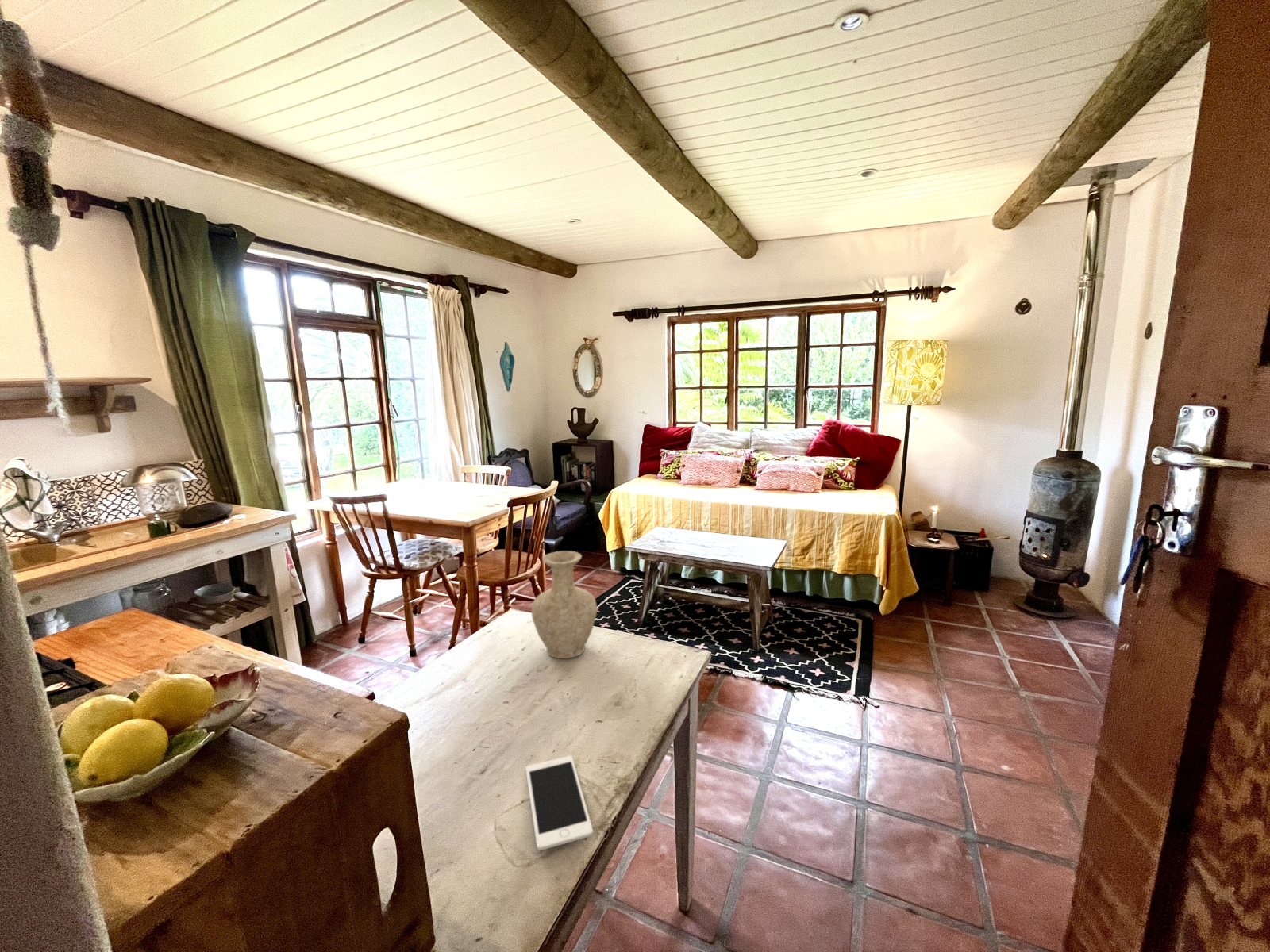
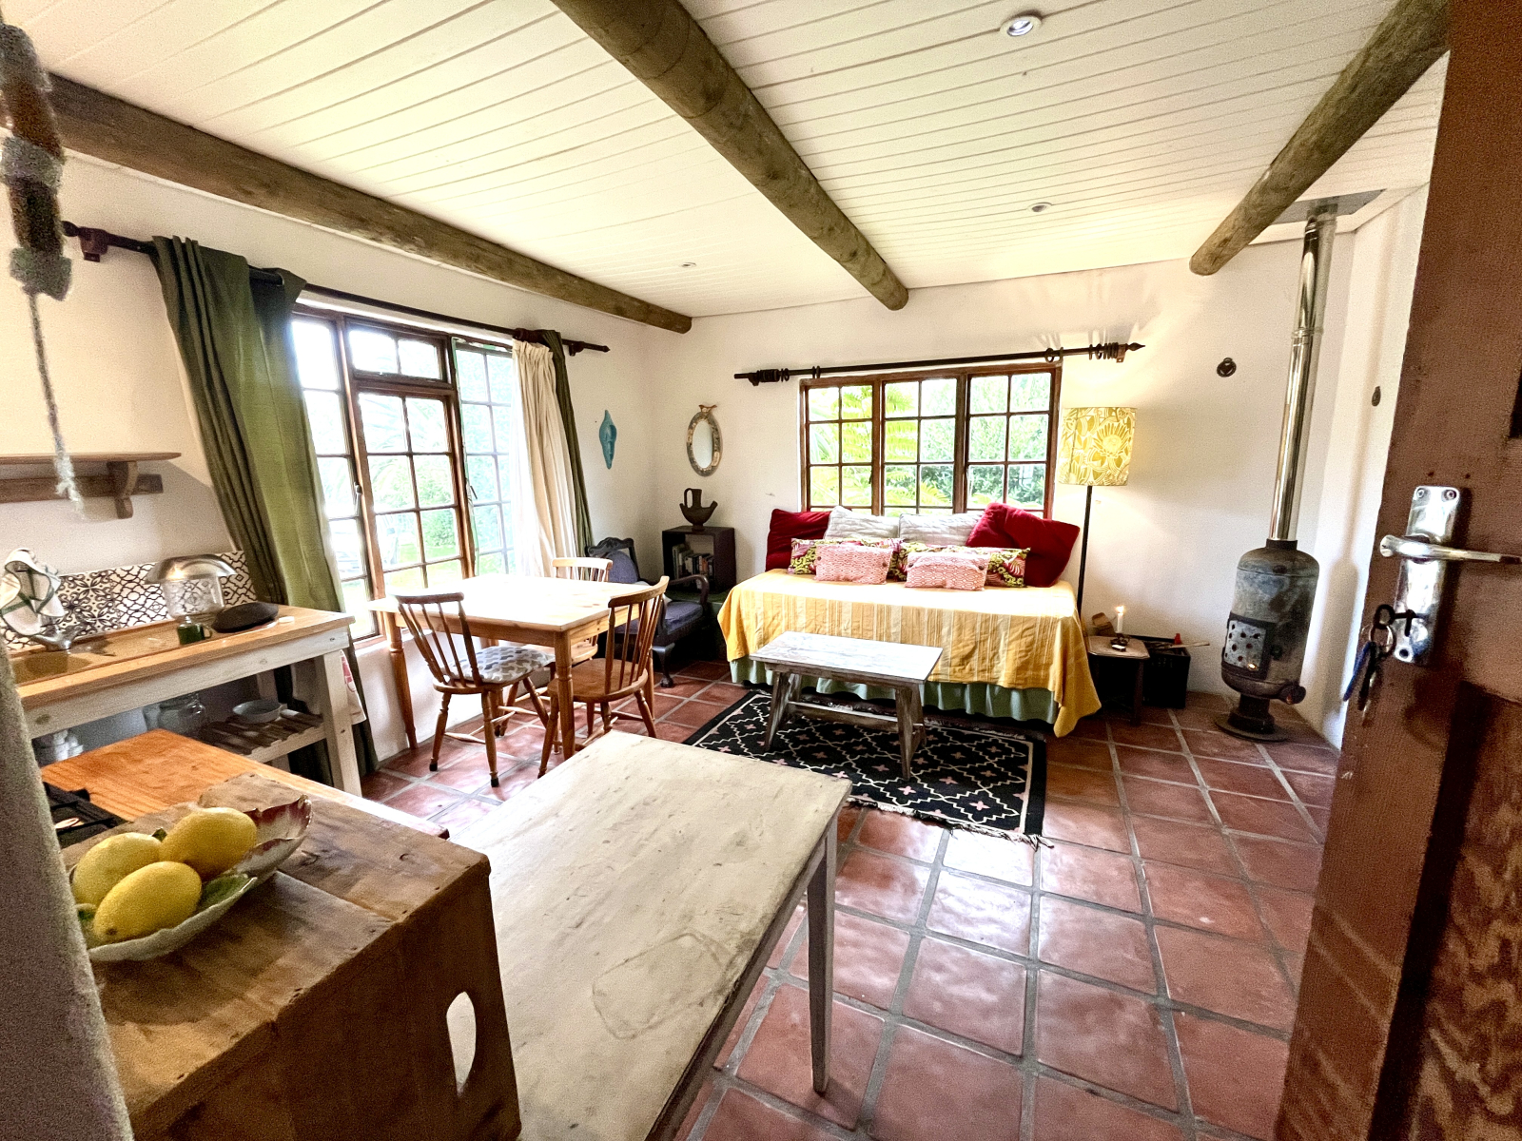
- vase (564, 604)
- cell phone (556, 797)
